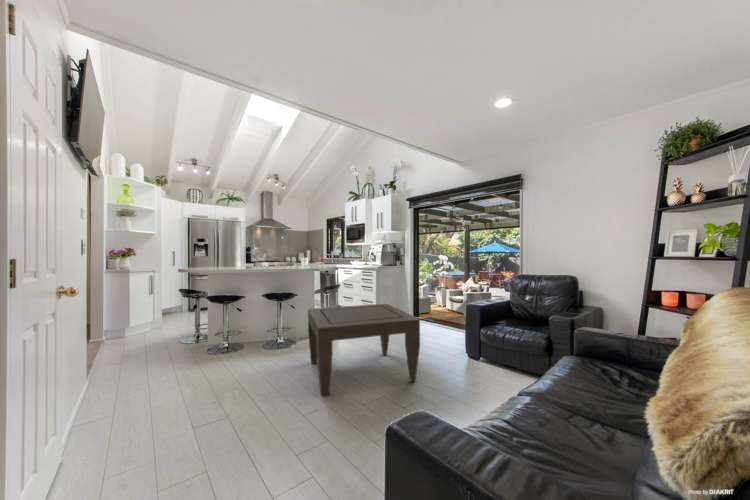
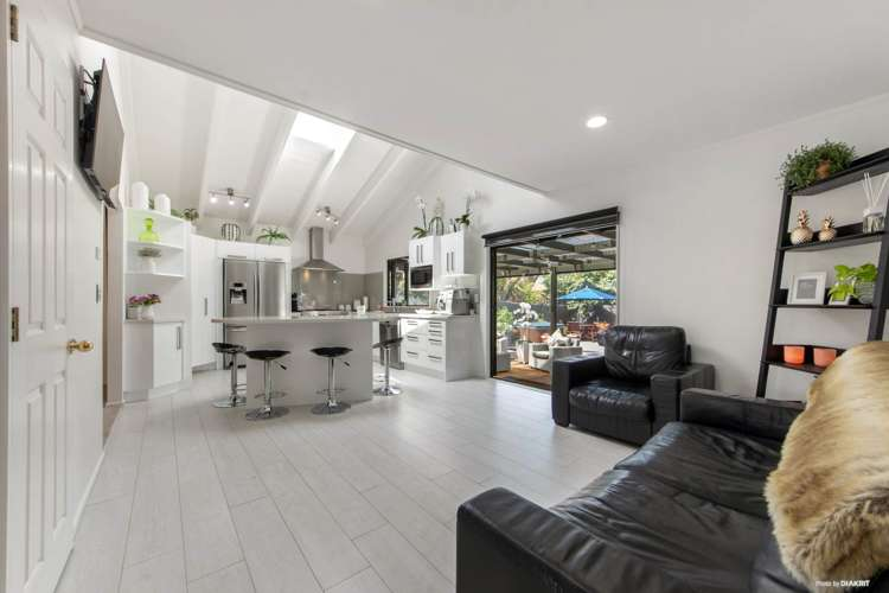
- coffee table (359, 337)
